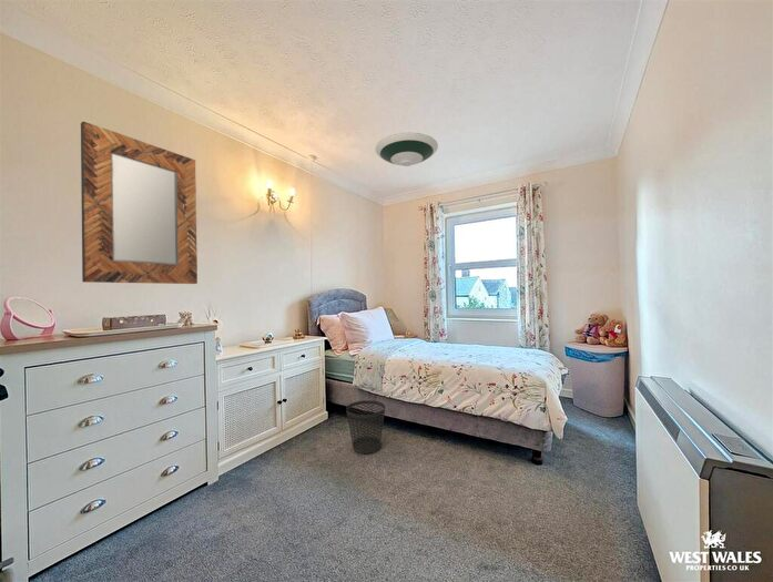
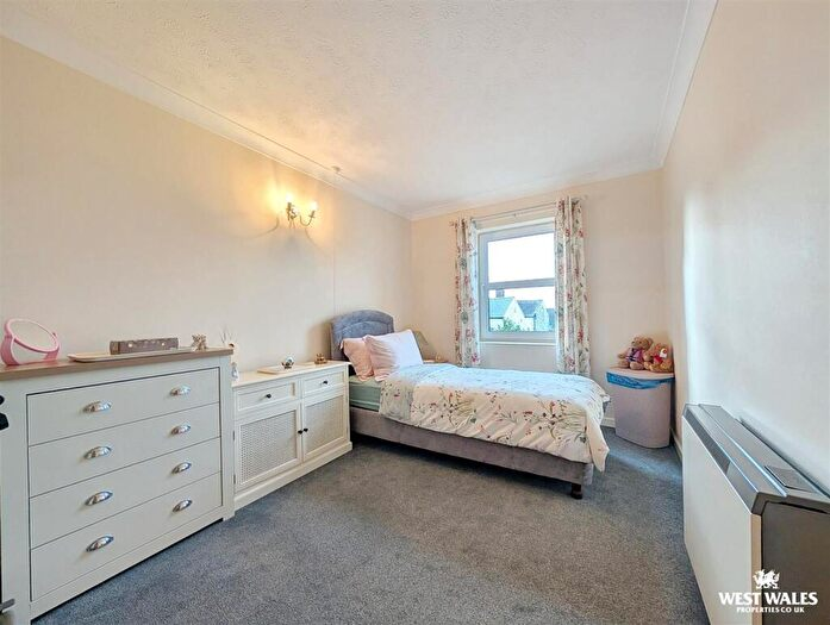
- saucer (406, 156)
- wastebasket (366, 427)
- home mirror (145, 213)
